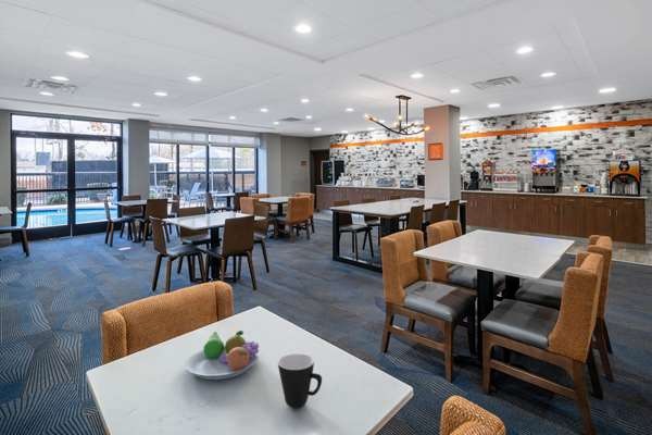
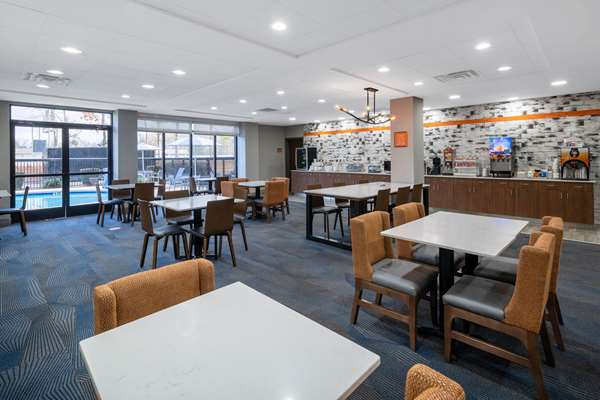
- mug (300, 383)
- fruit bowl (223, 350)
